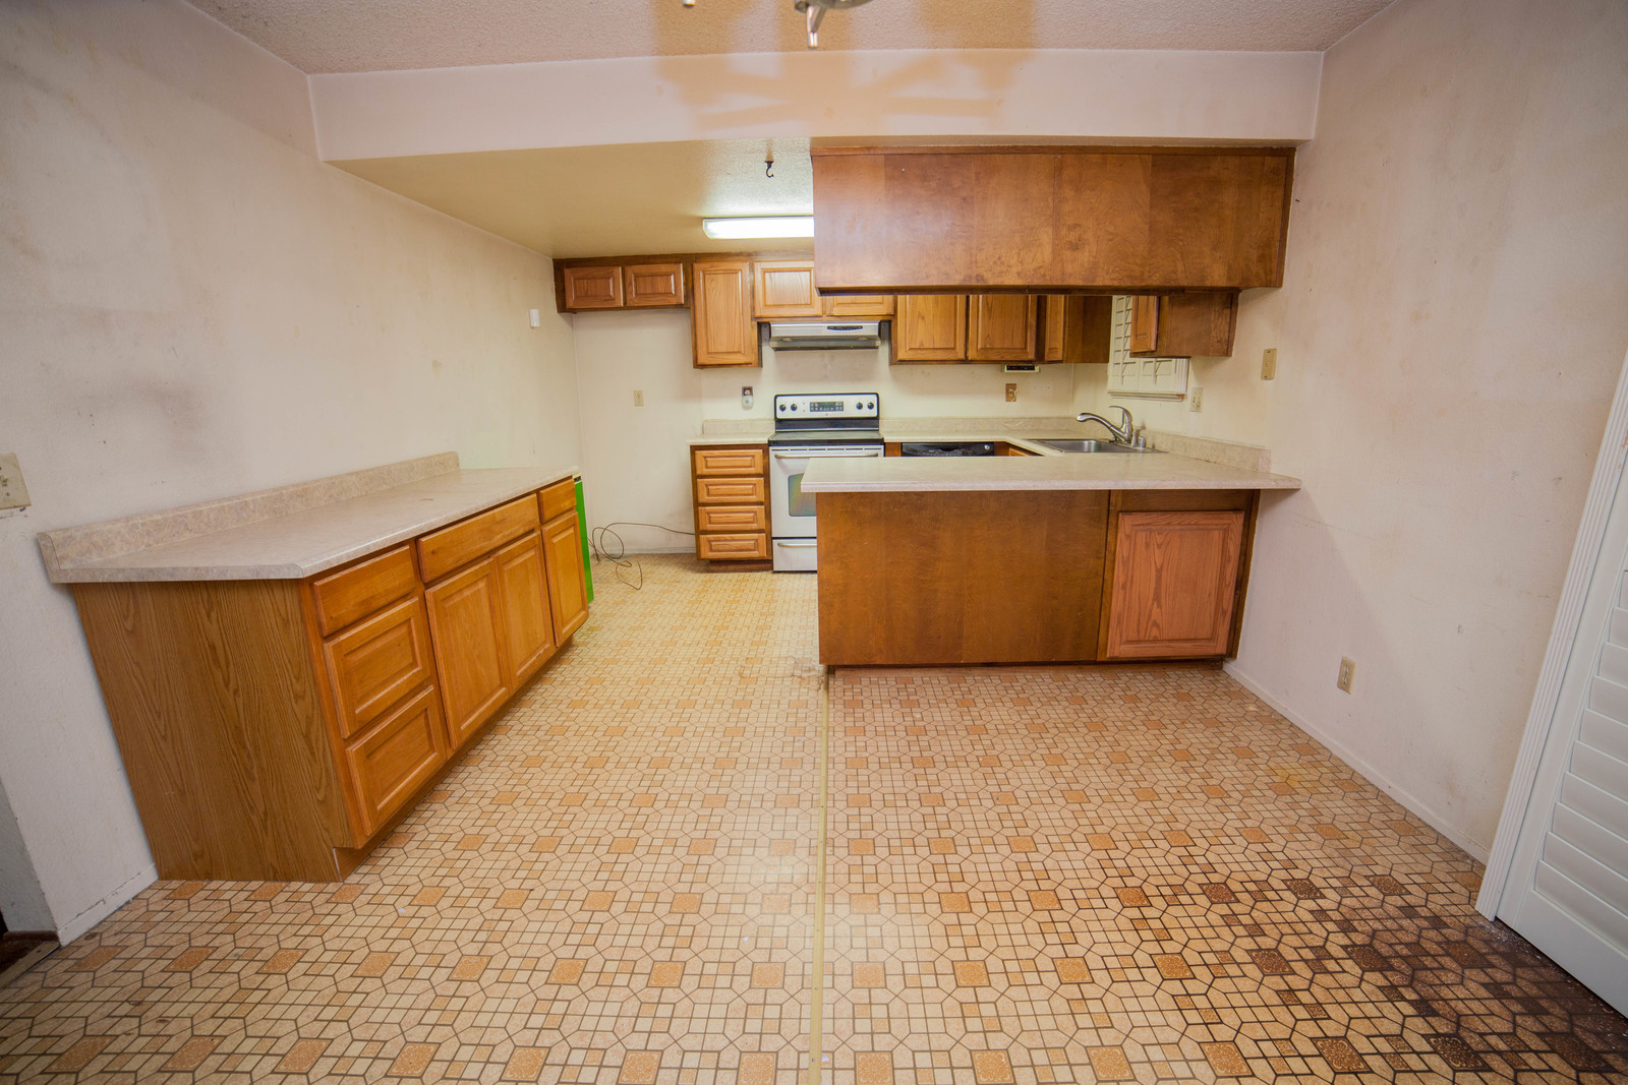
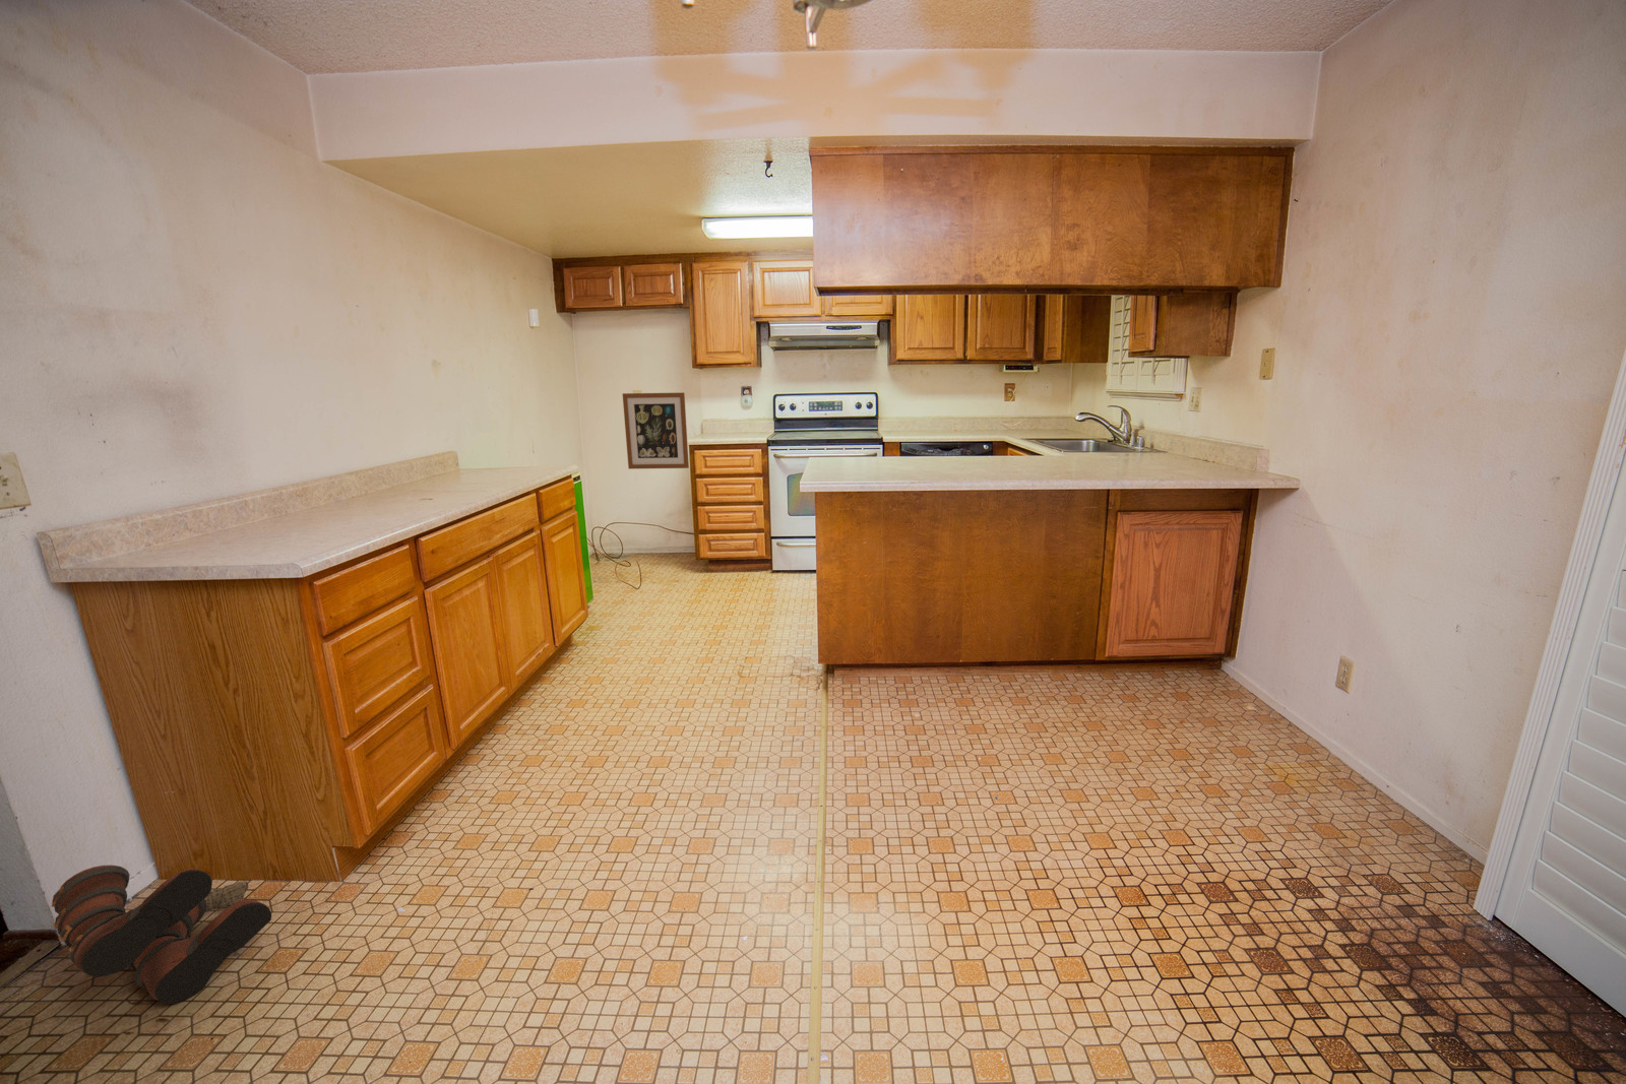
+ boots (163, 906)
+ wall art (656, 431)
